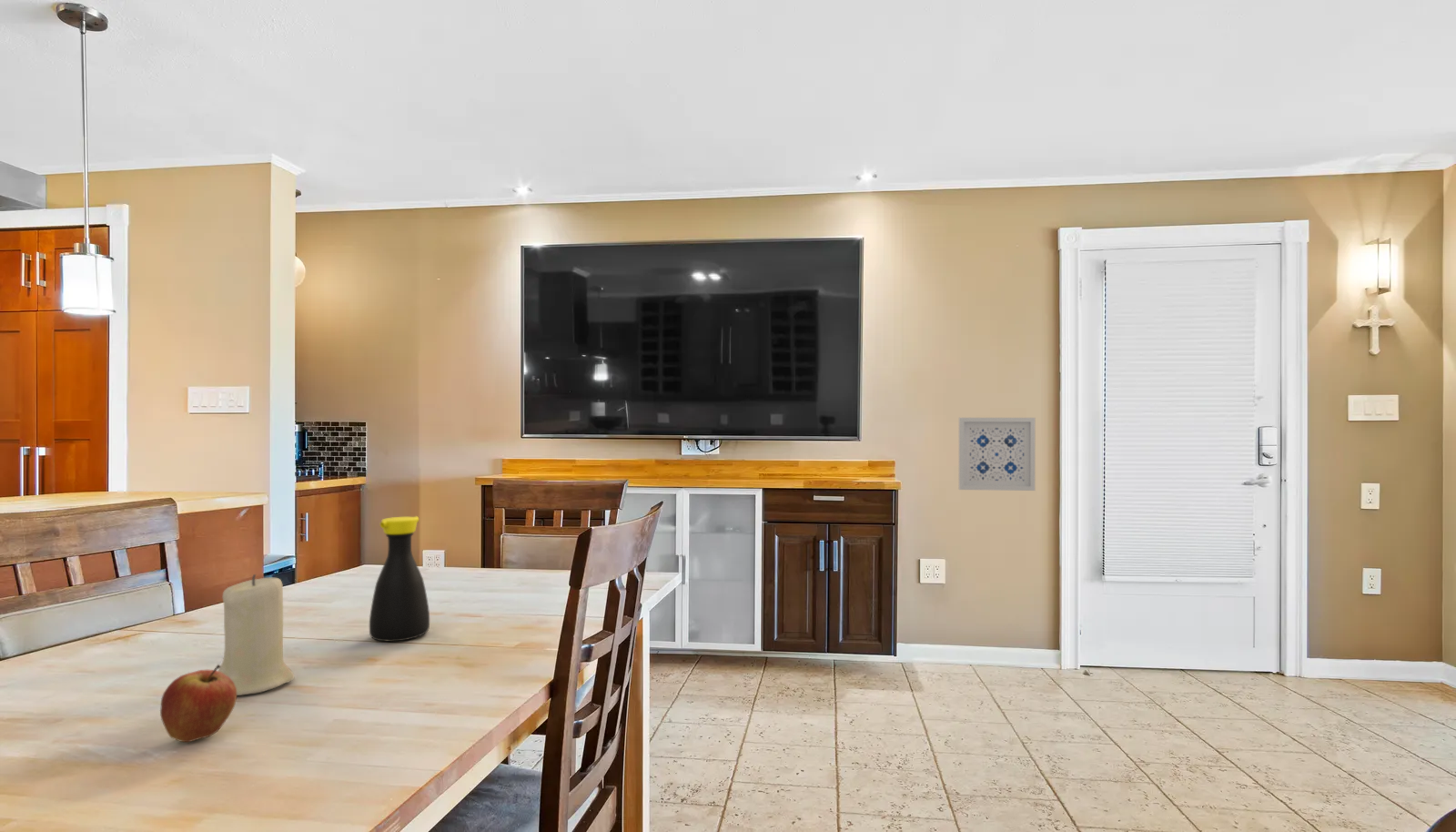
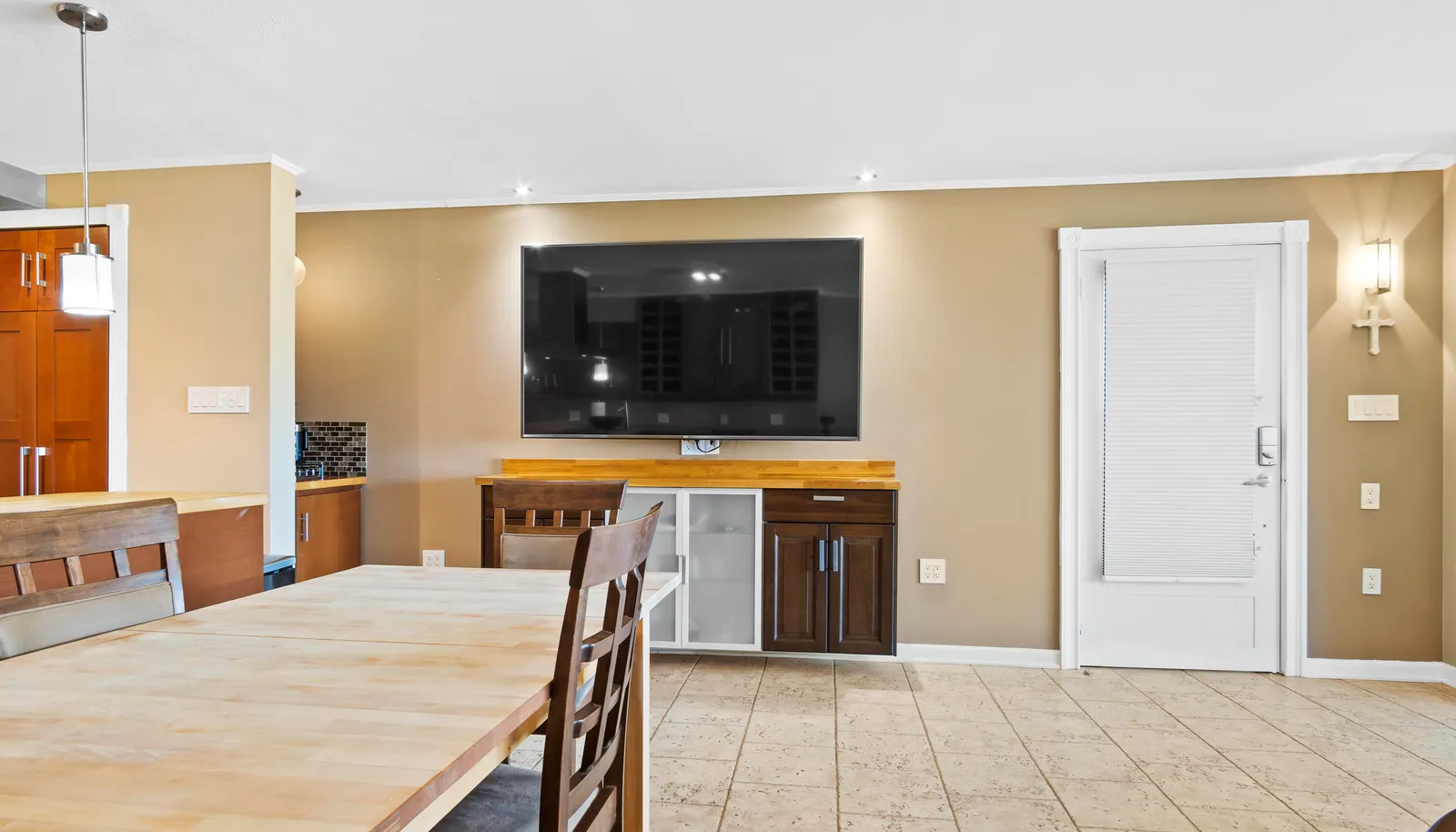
- bottle (399, 576)
- wall art (996, 453)
- fruit (199, 700)
- candle (255, 629)
